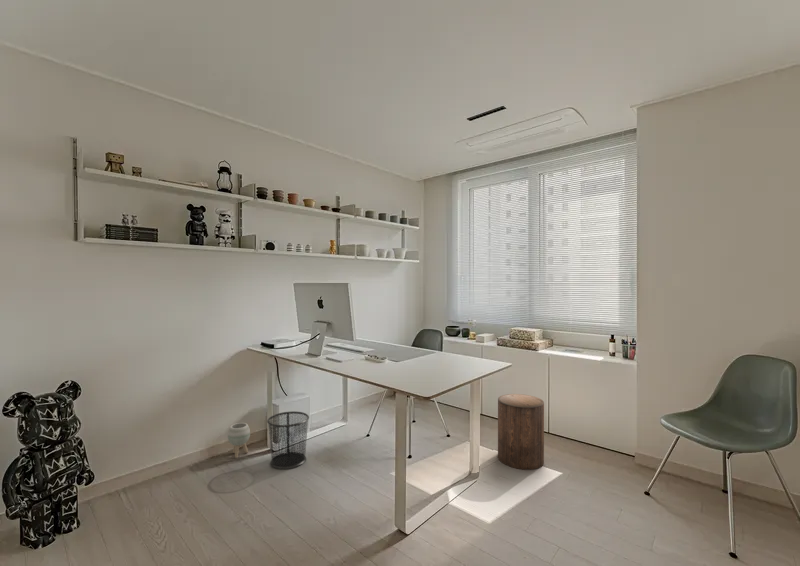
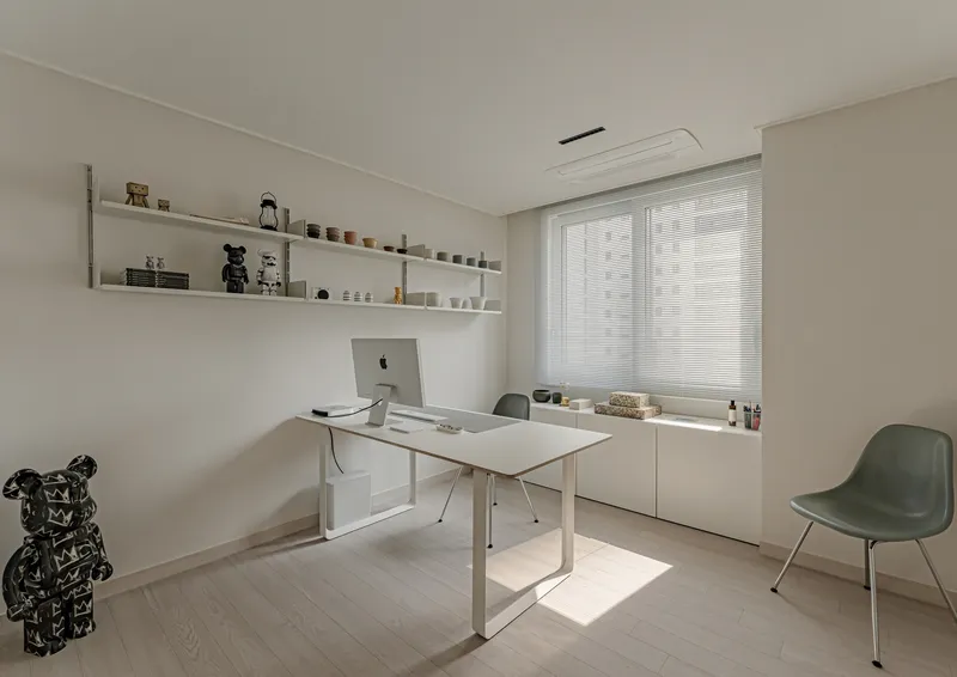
- stool (520, 429)
- planter (239, 440)
- waste bin (288, 439)
